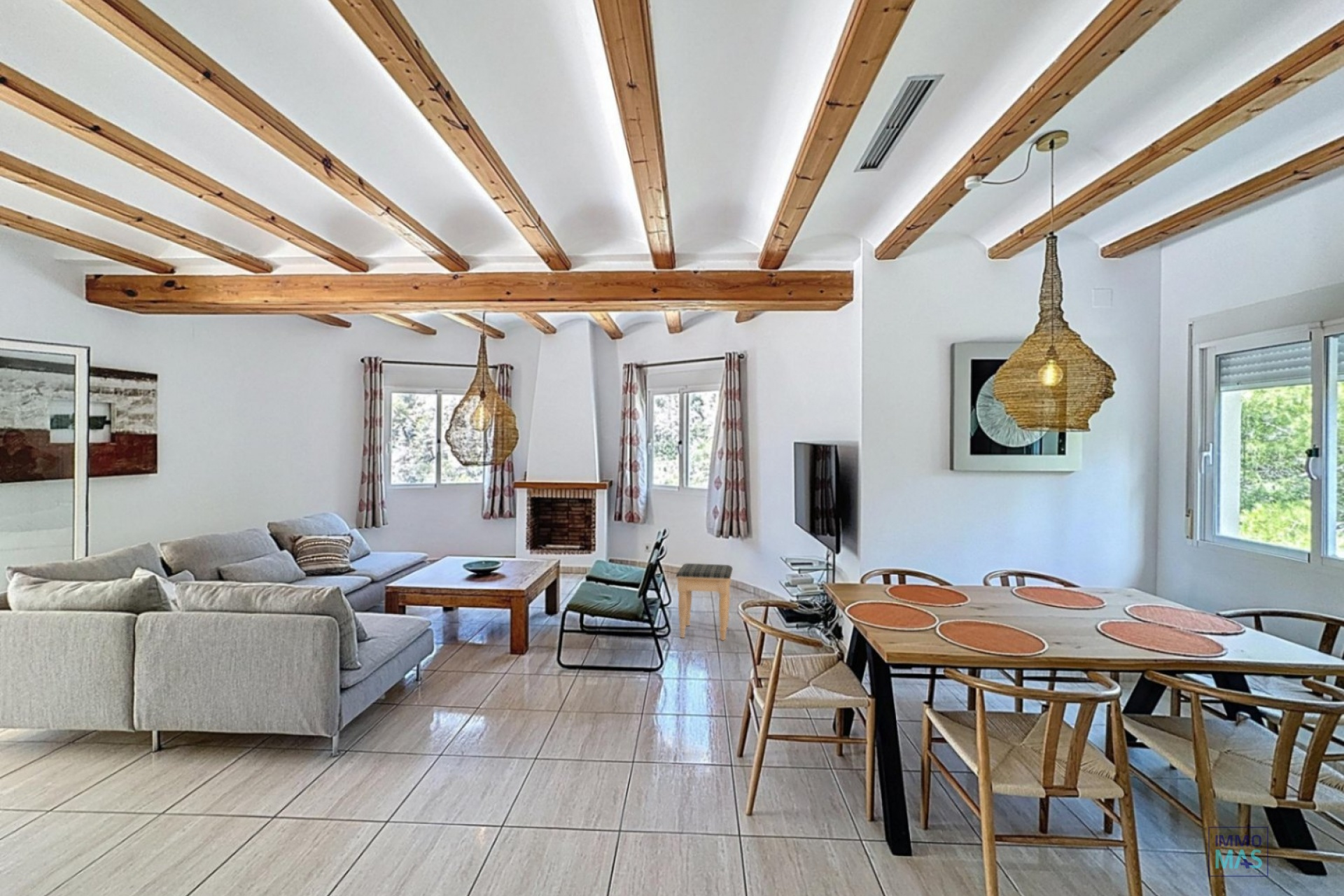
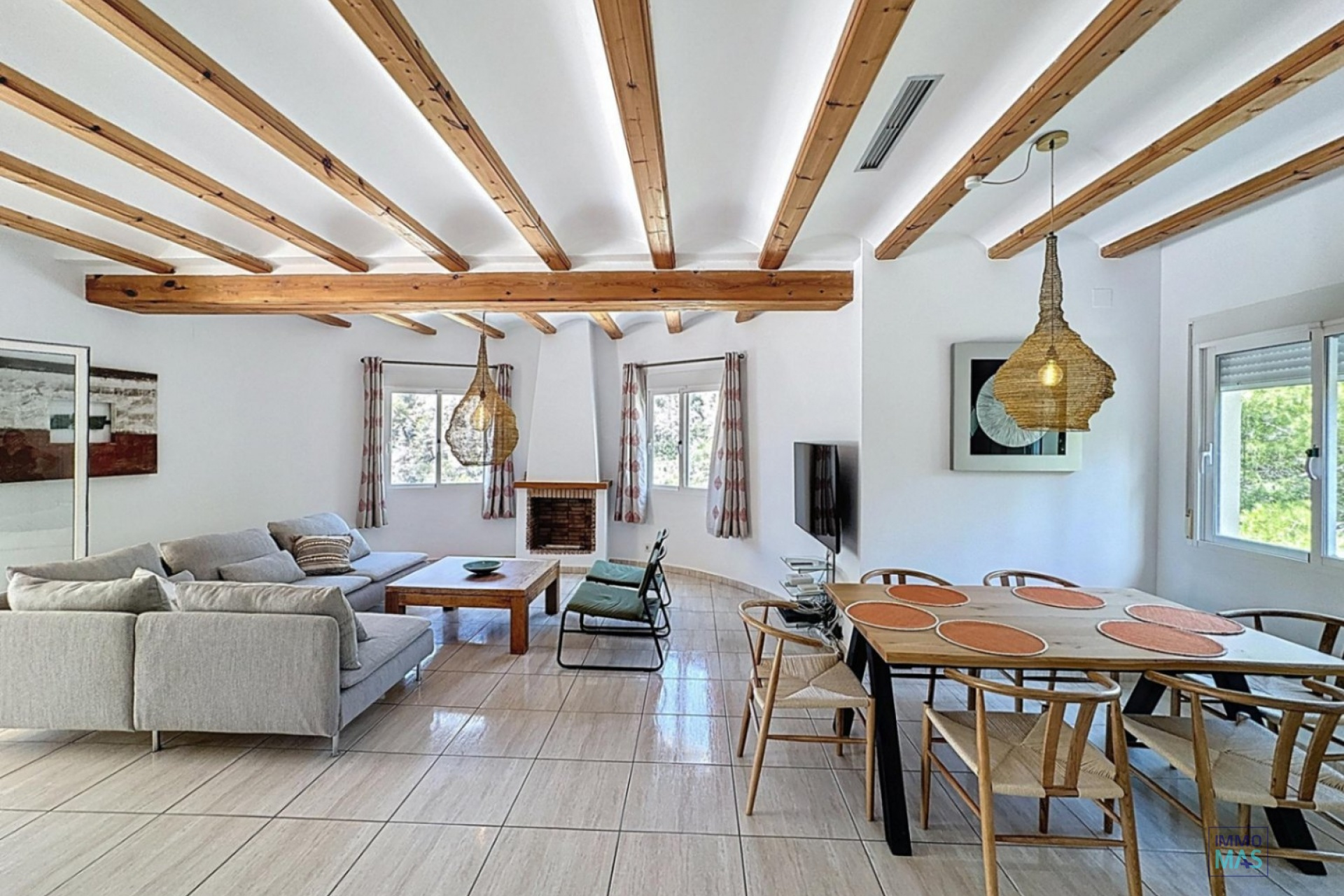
- footstool (704, 591)
